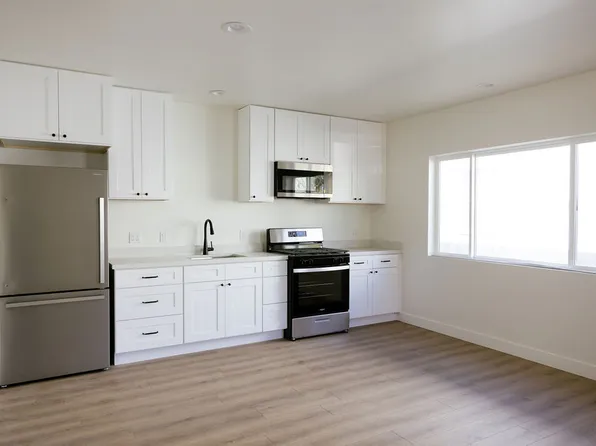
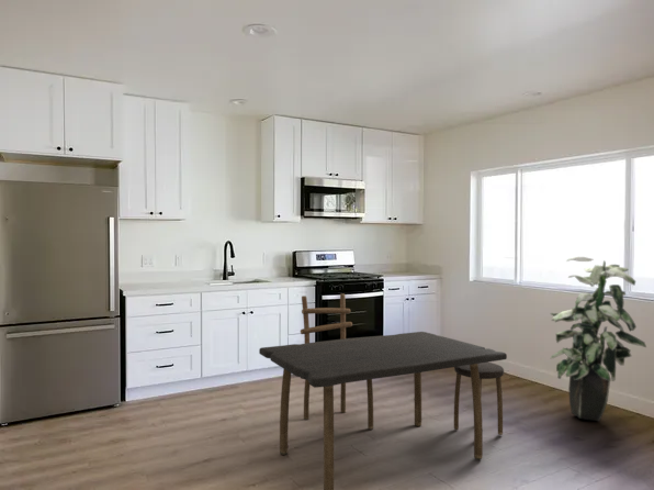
+ indoor plant (590, 336)
+ dining table (384, 370)
